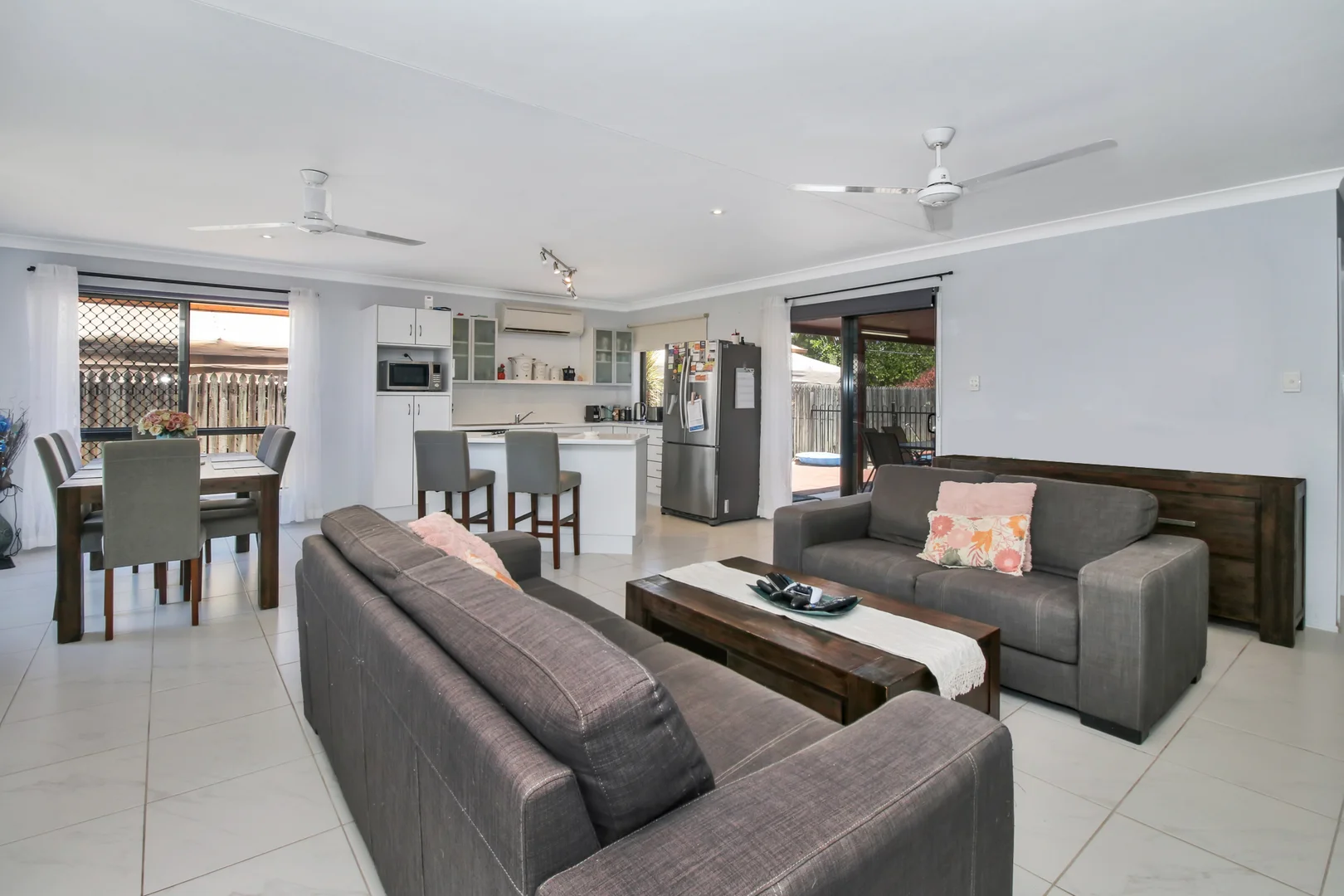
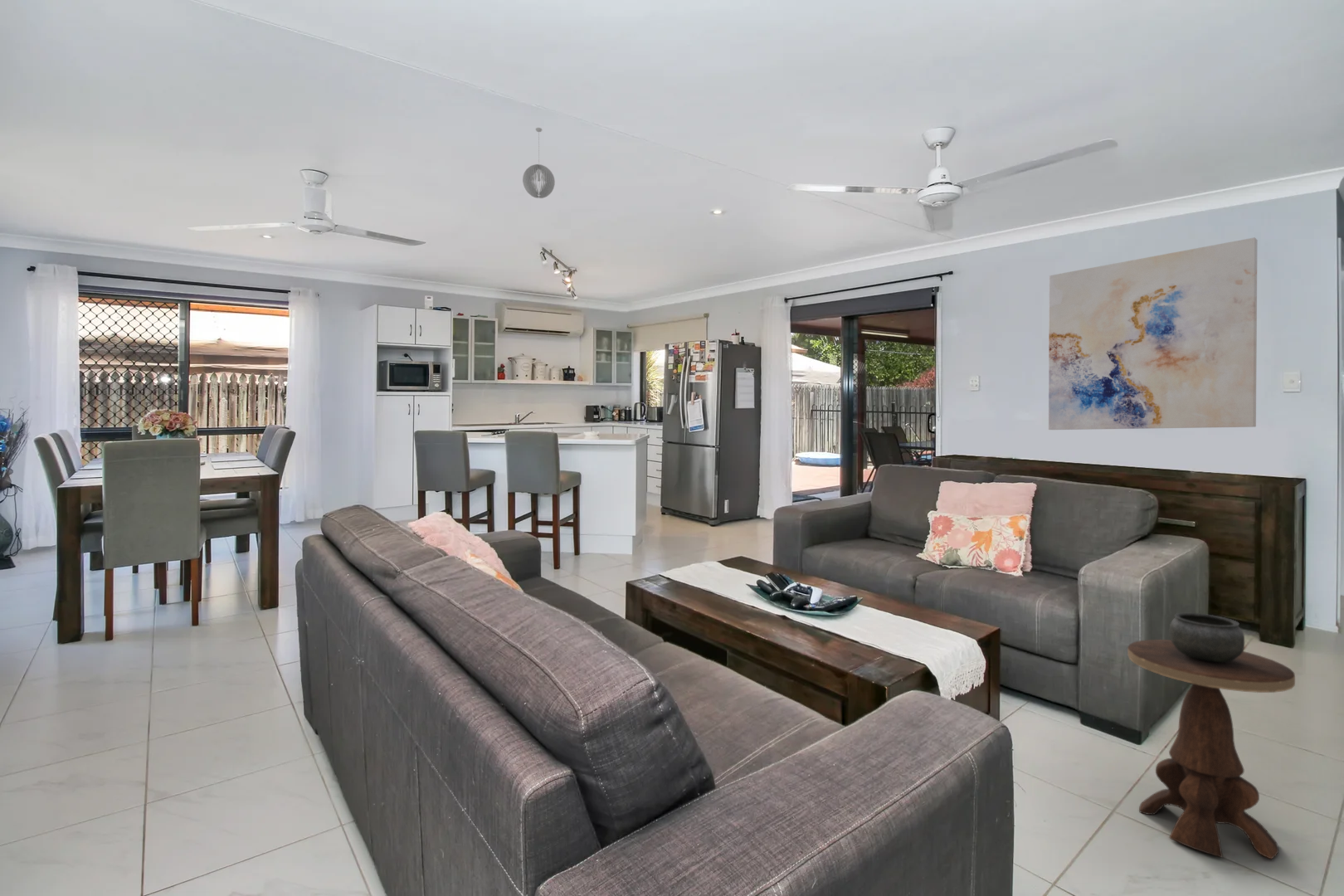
+ wall art (1142, 343)
+ pendant light (538, 161)
+ side table (1205, 723)
